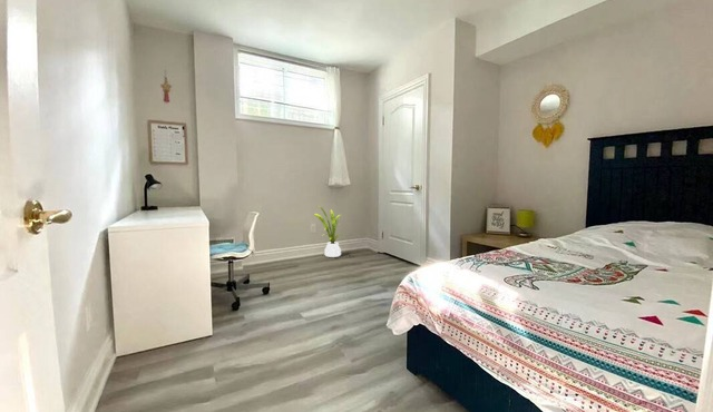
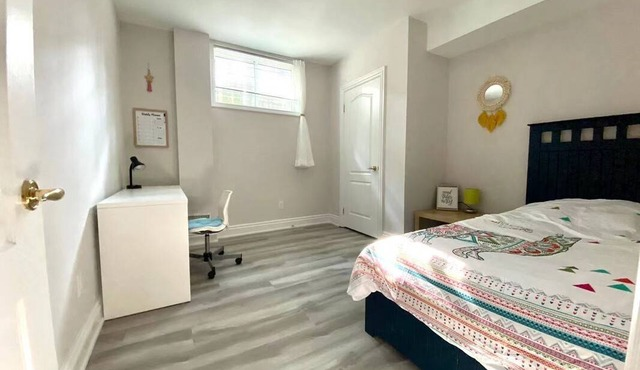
- house plant (330, 229)
